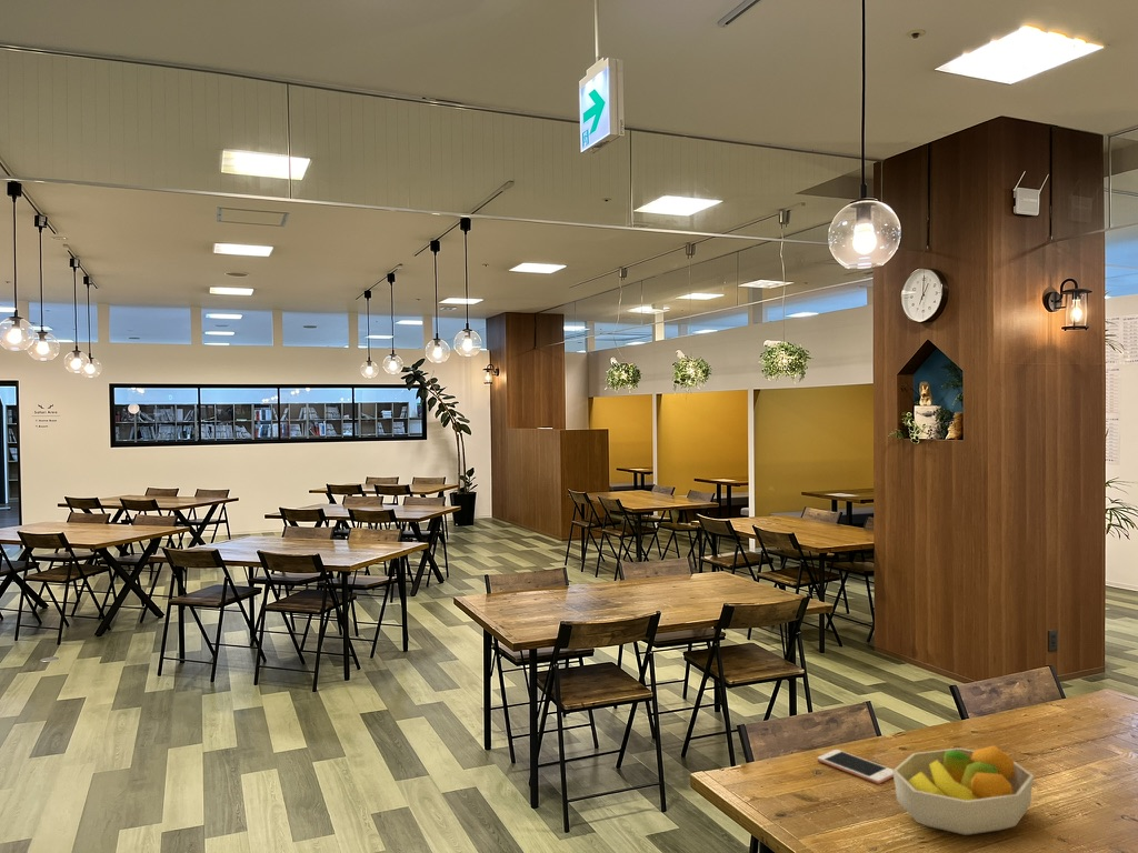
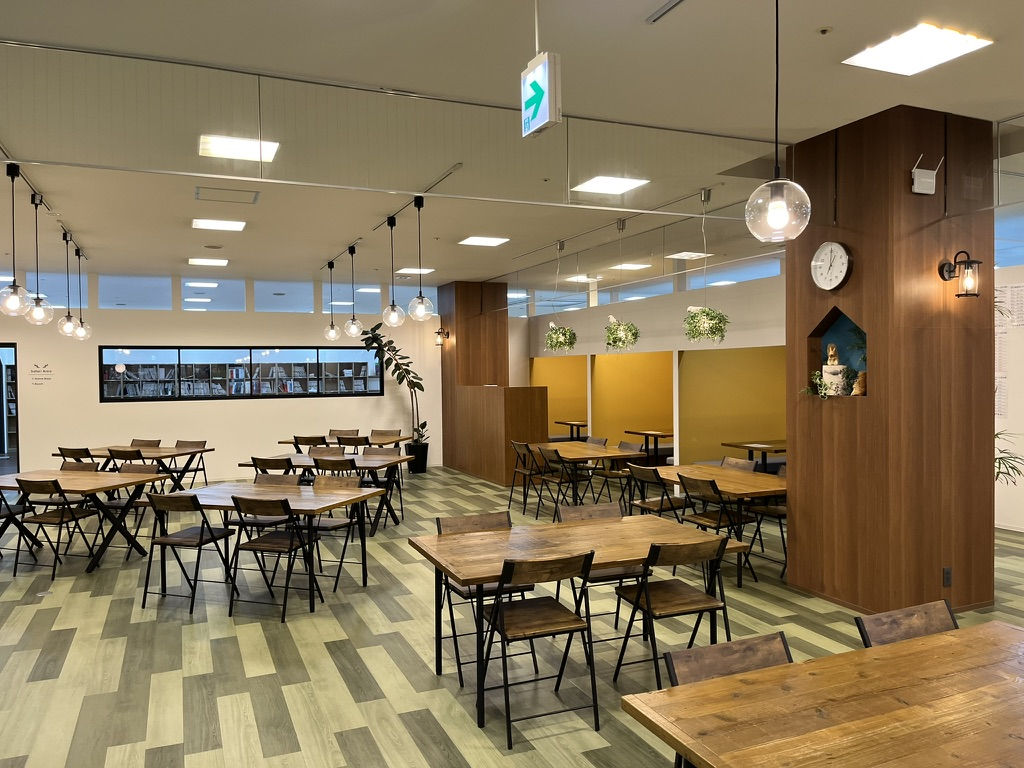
- cell phone (856, 765)
- fruit bowl (962, 783)
